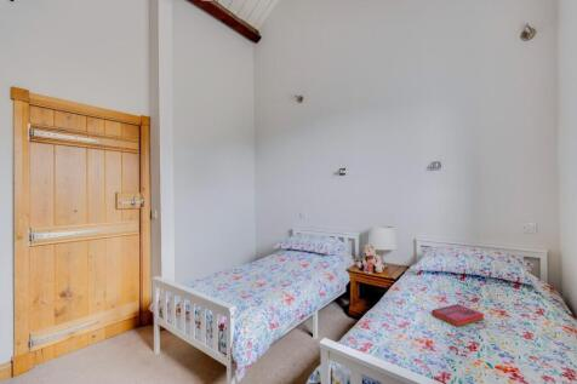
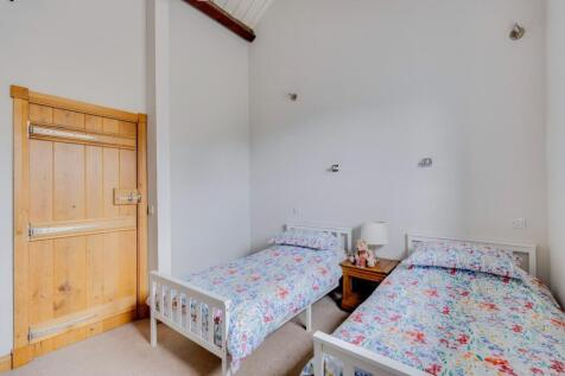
- hardback book (457, 314)
